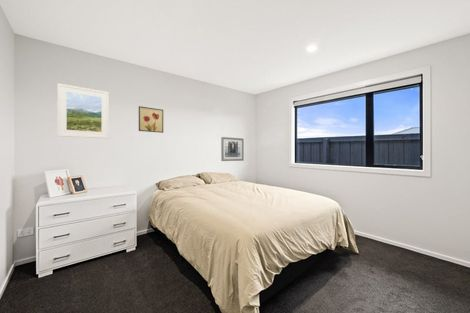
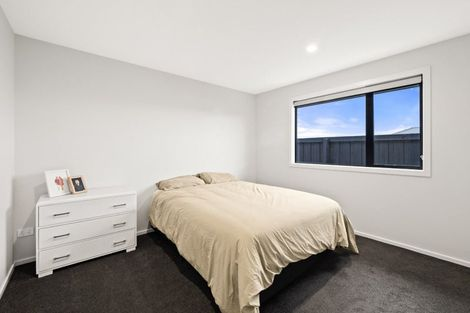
- wall art (232, 149)
- wall art (151, 120)
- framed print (84, 112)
